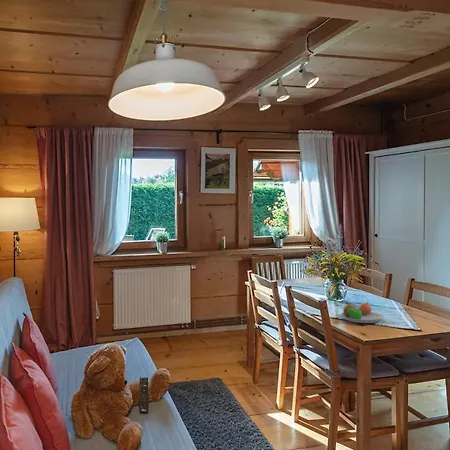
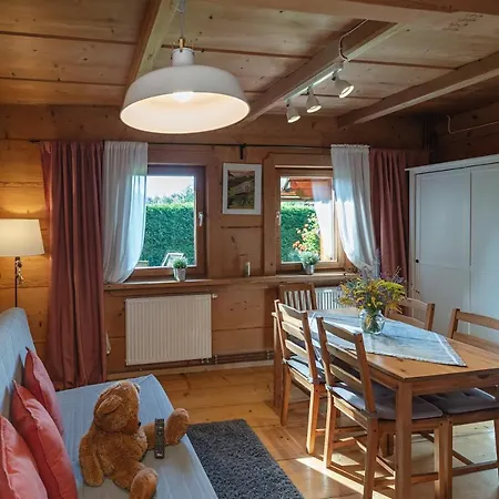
- fruit bowl (360, 311)
